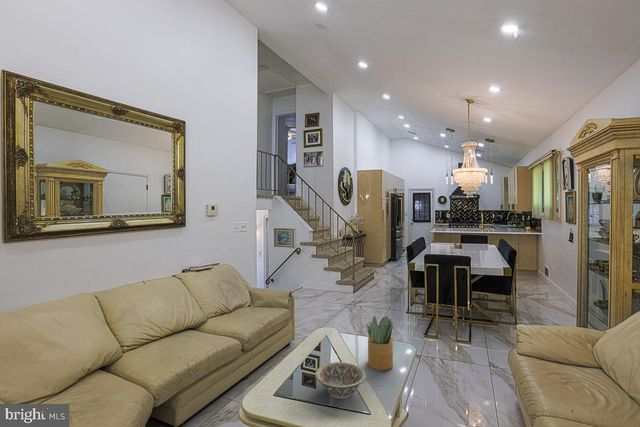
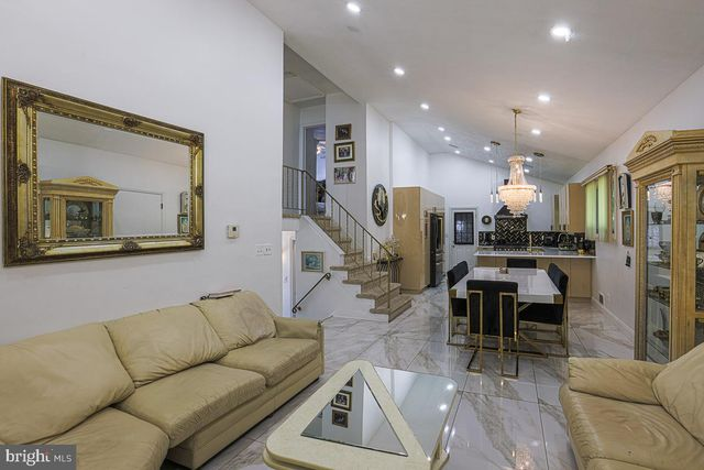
- decorative bowl (340, 383)
- potted plant (381, 341)
